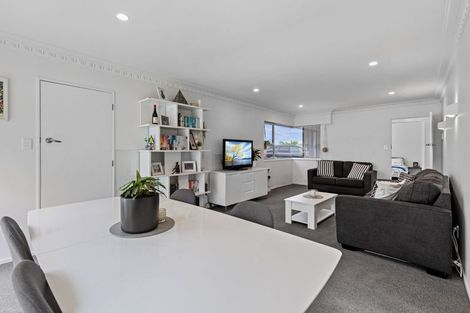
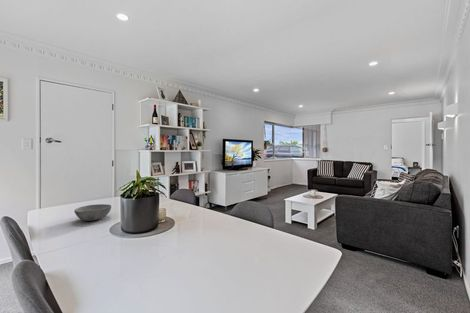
+ bowl (93, 213)
